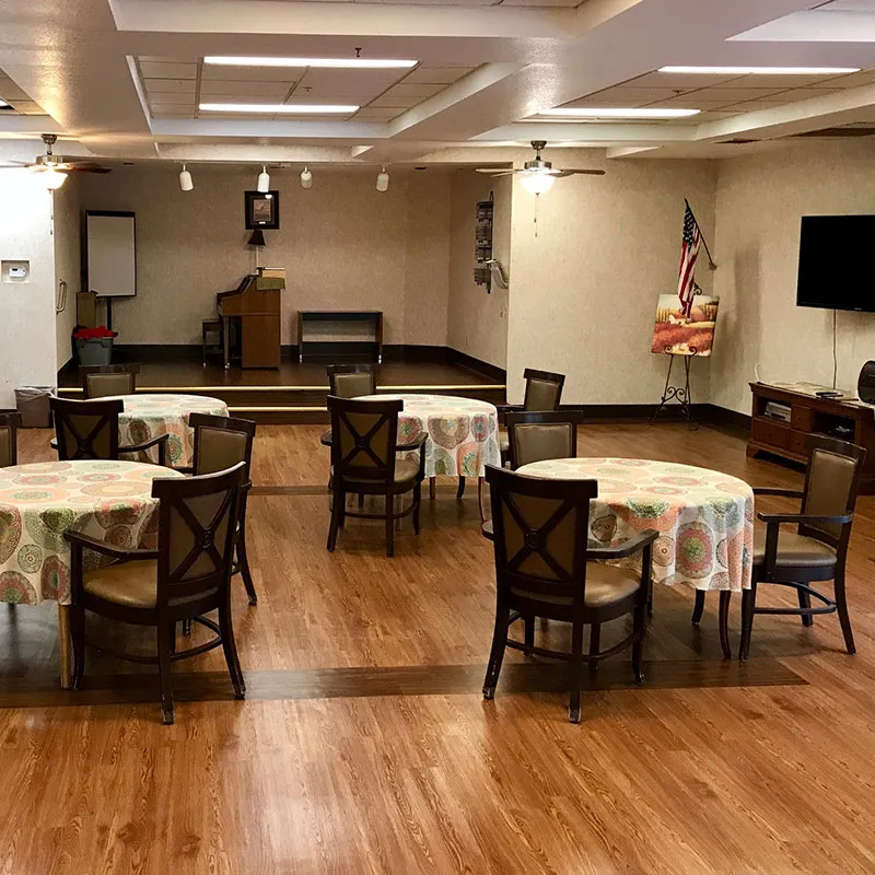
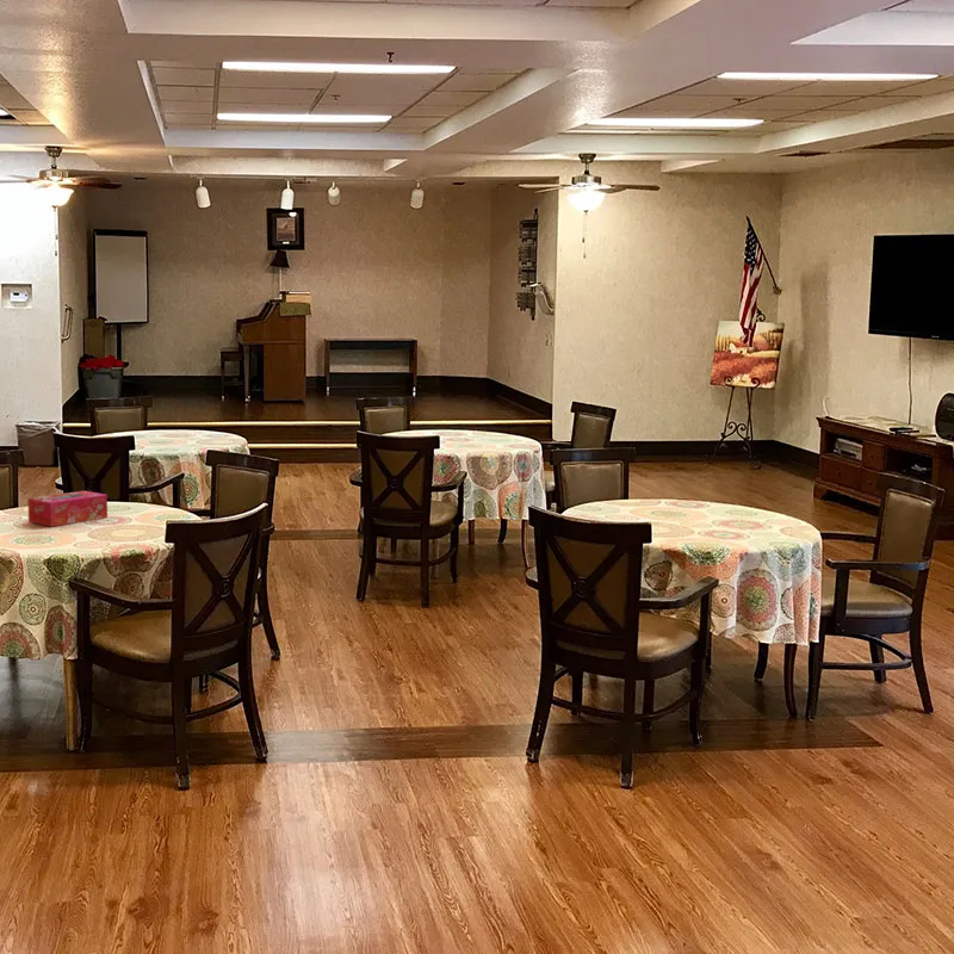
+ tissue box (68, 508)
